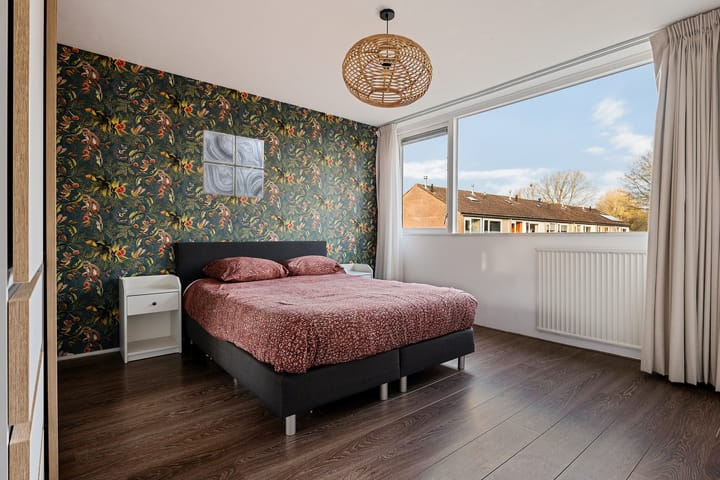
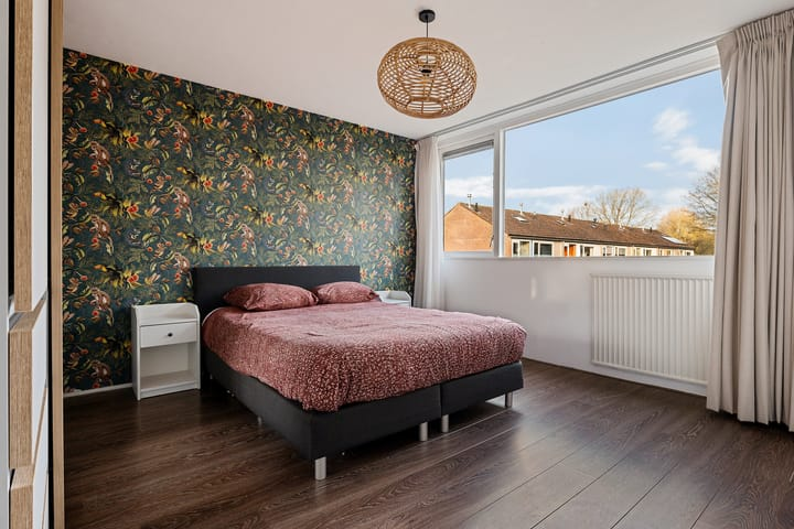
- wall art (233, 166)
